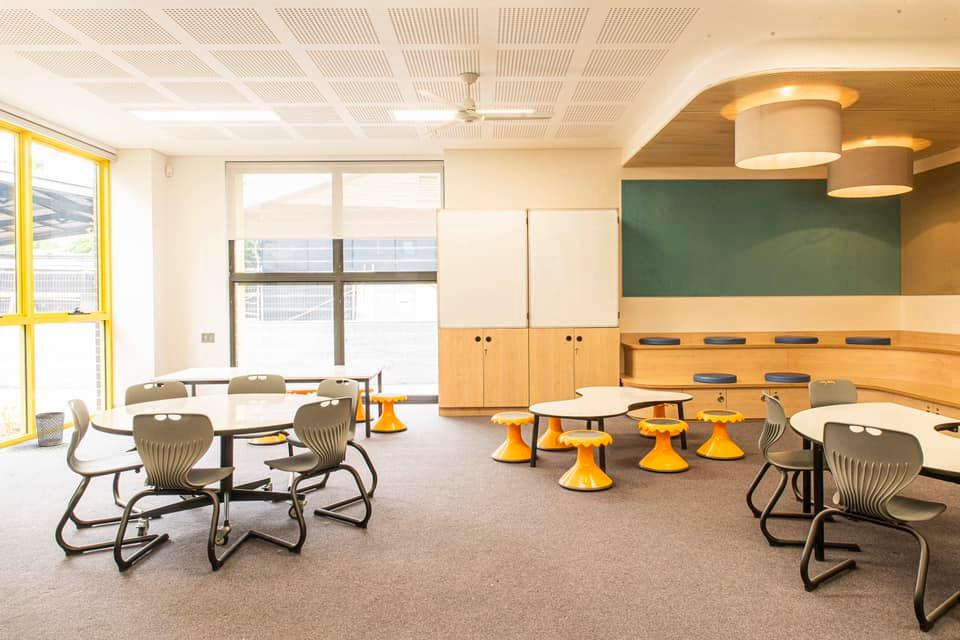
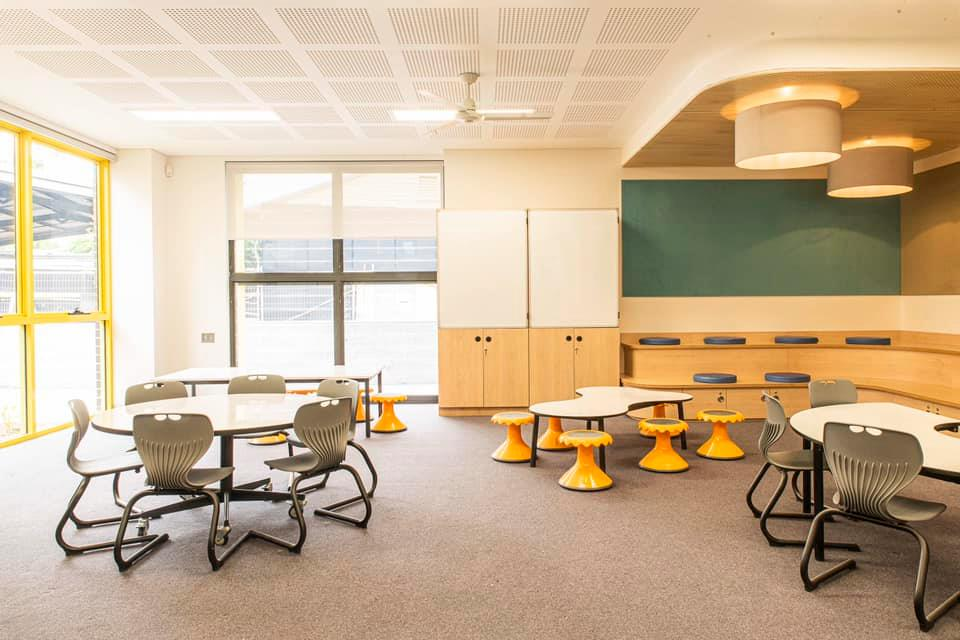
- wastebasket (50, 429)
